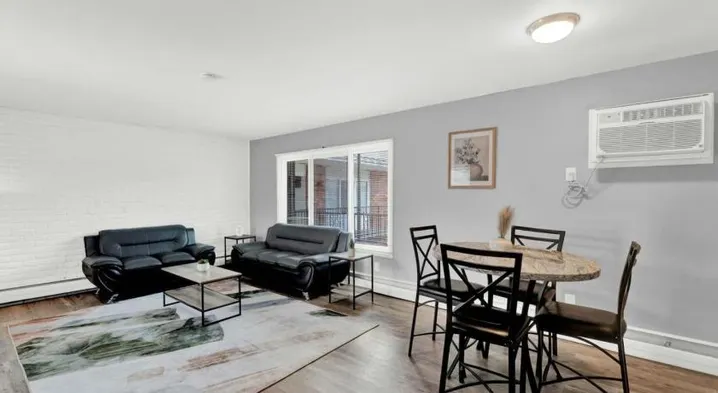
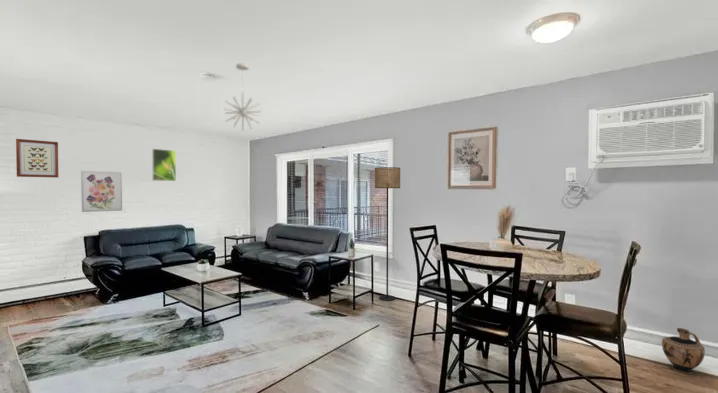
+ wall art (102, 191)
+ pendant light (242, 97)
+ floor lamp (387, 233)
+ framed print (164, 165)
+ wall art (37, 158)
+ ceramic jug (682, 349)
